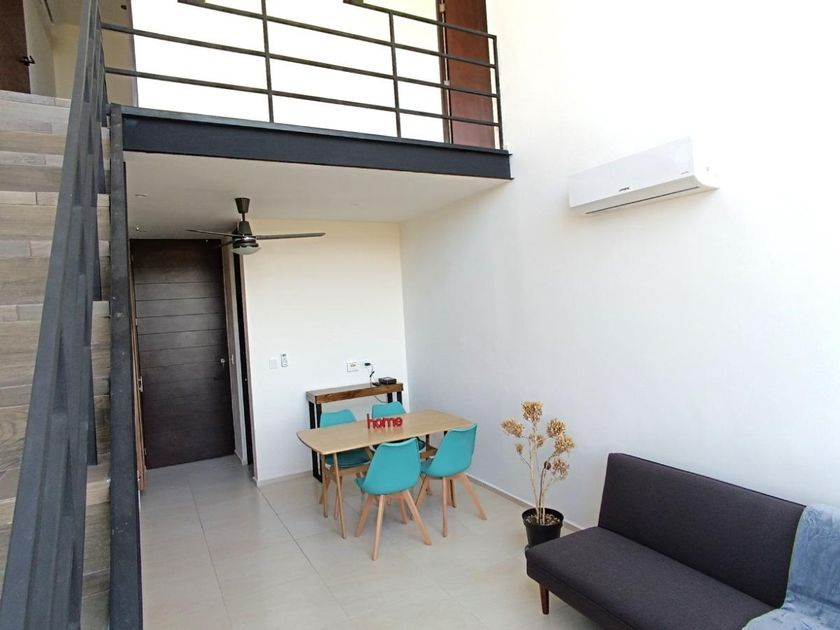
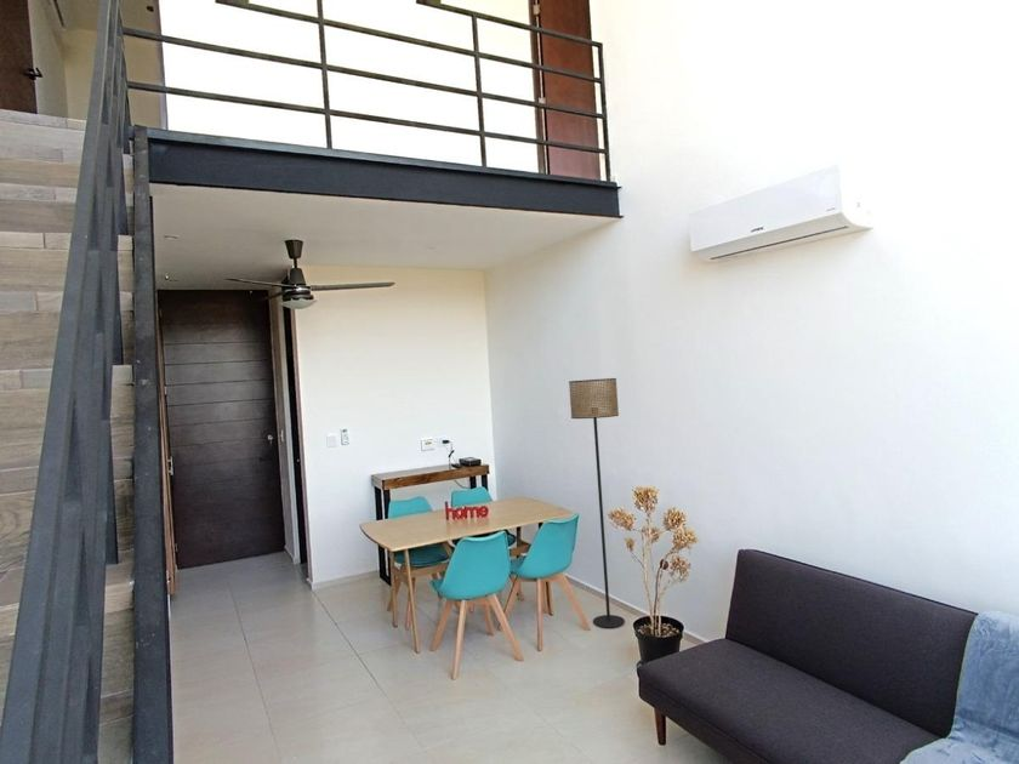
+ floor lamp (600, 500)
